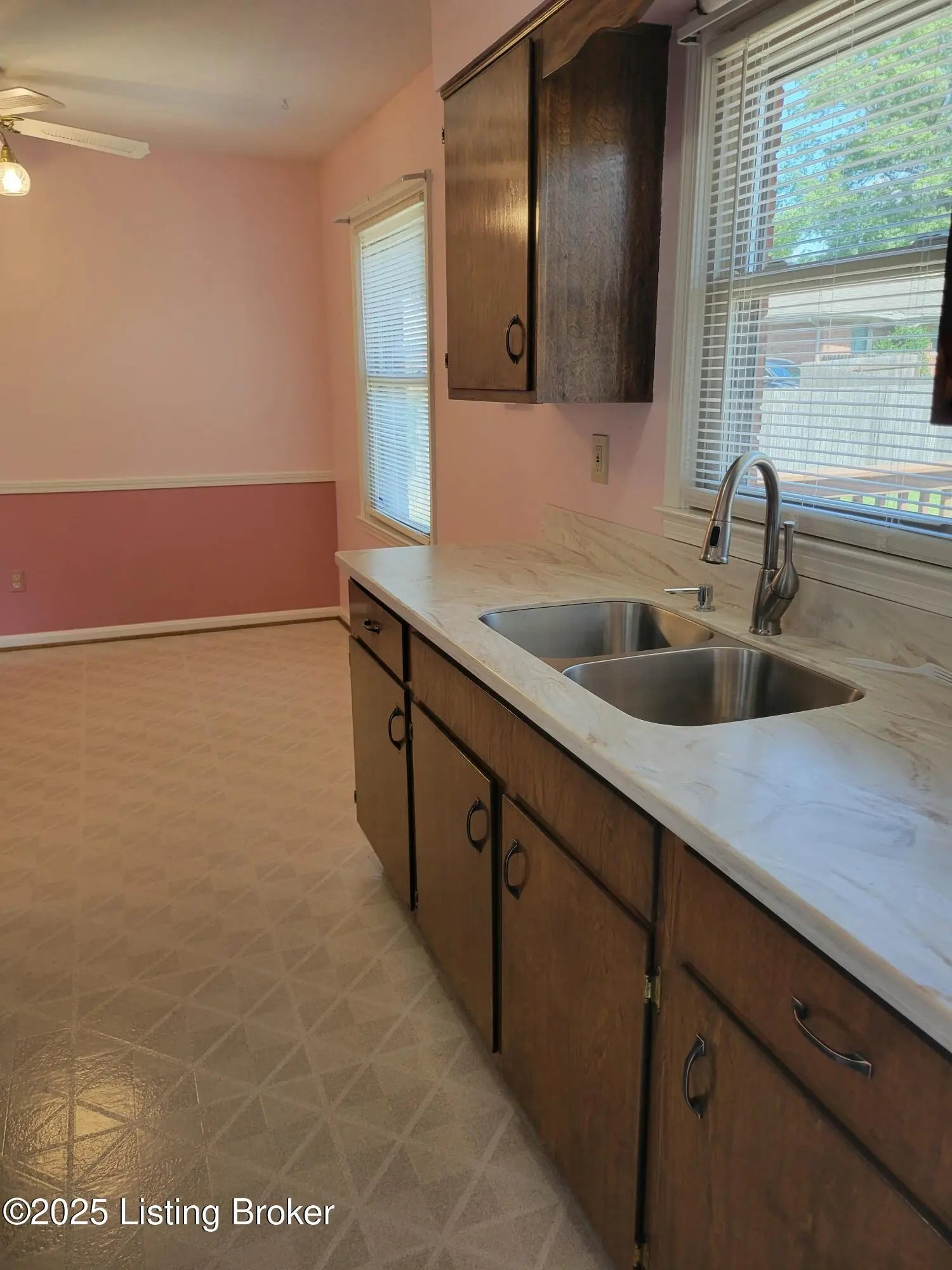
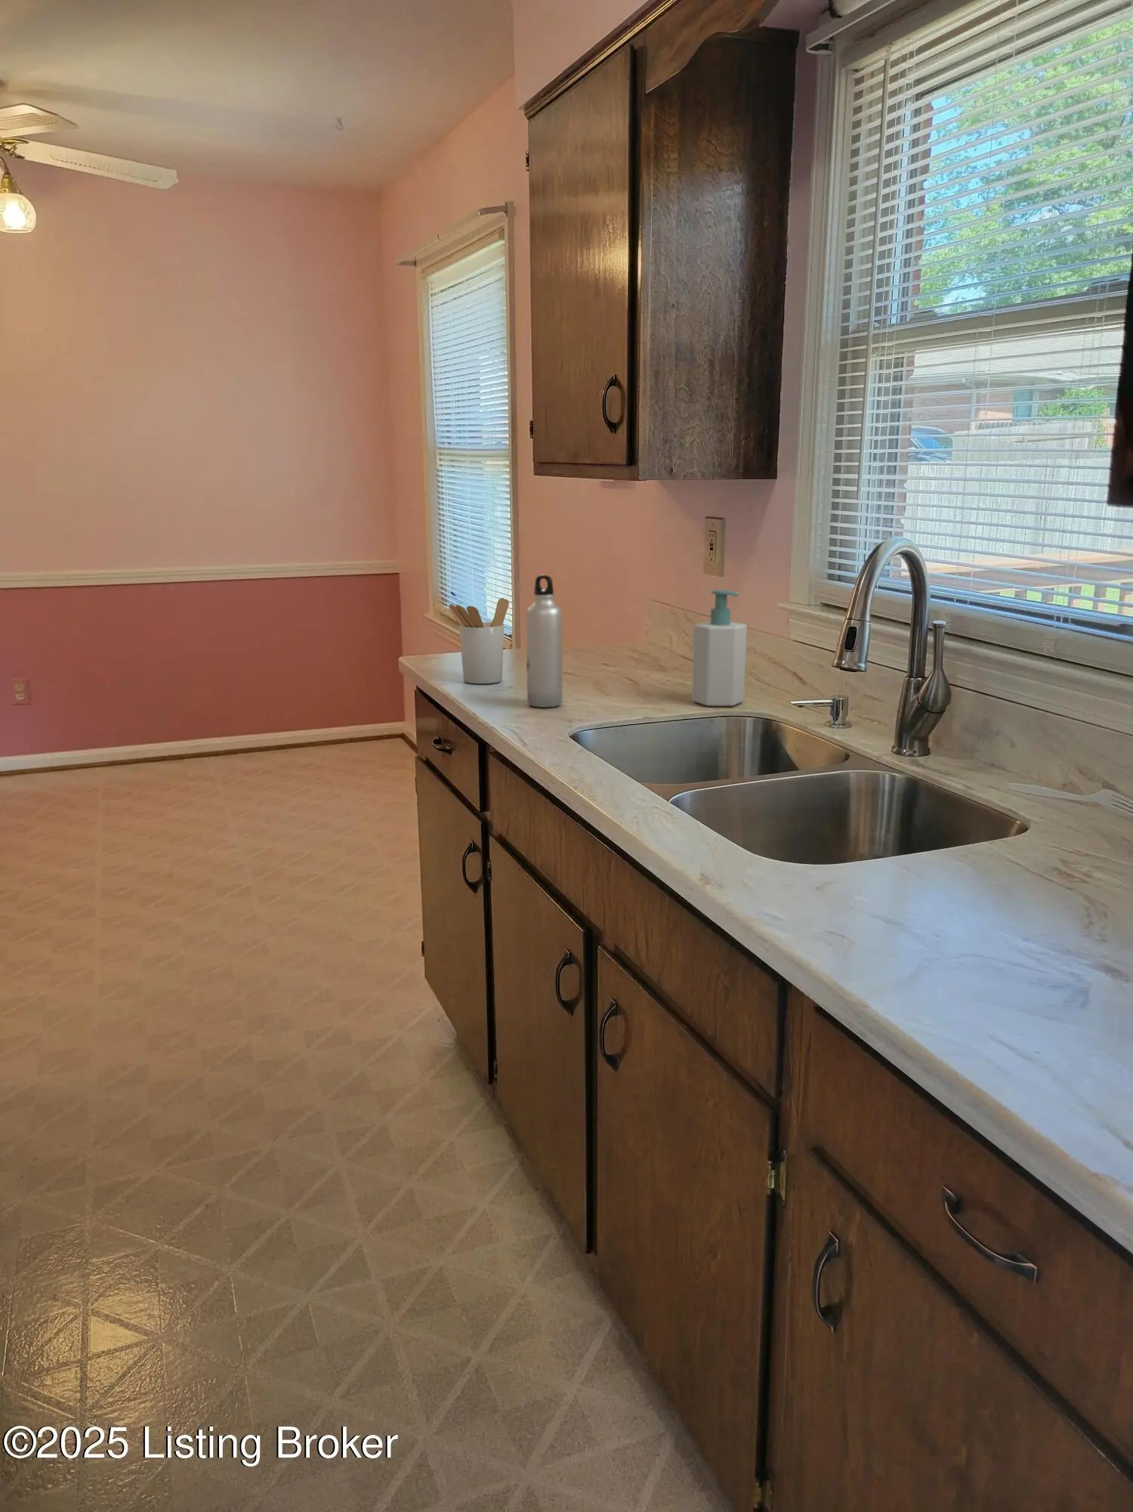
+ water bottle (544, 641)
+ utensil holder (476, 641)
+ soap bottle (719, 646)
